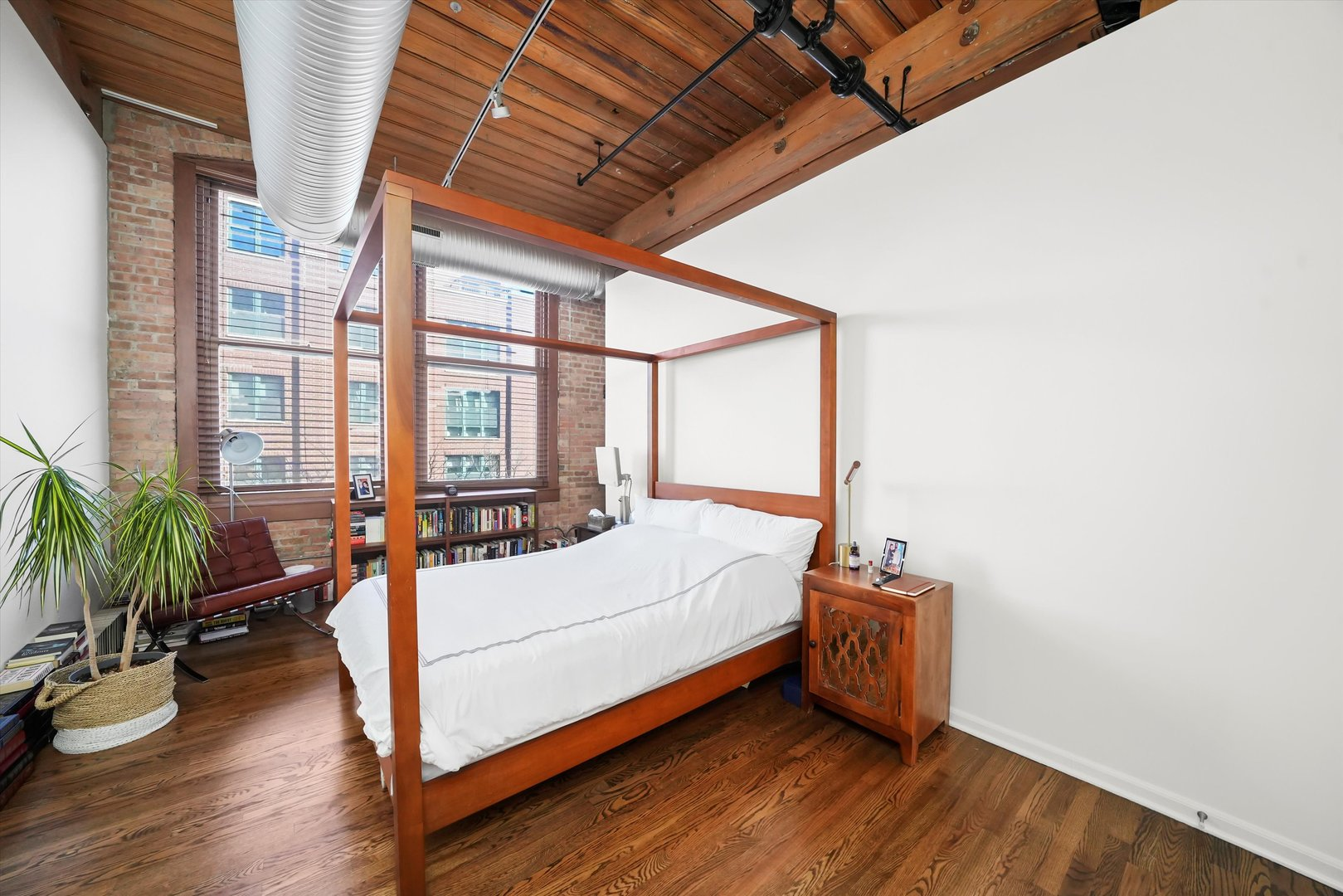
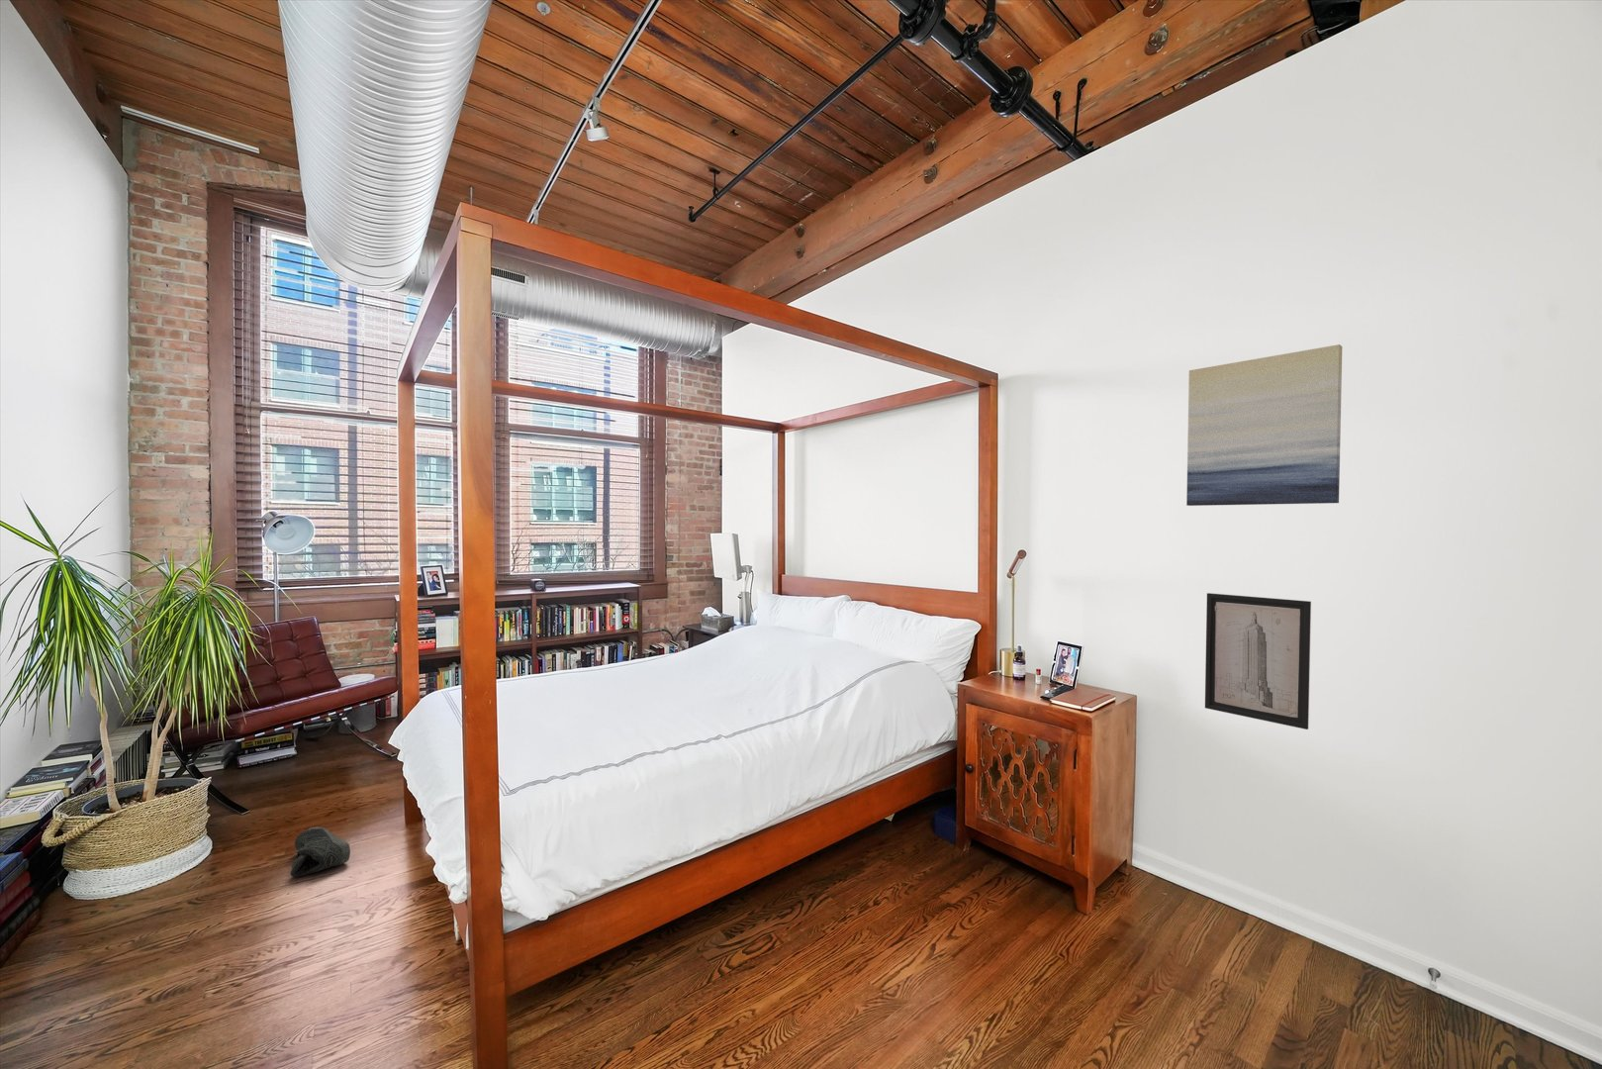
+ sneaker (307, 851)
+ wall art (1255, 657)
+ wall art (1257, 432)
